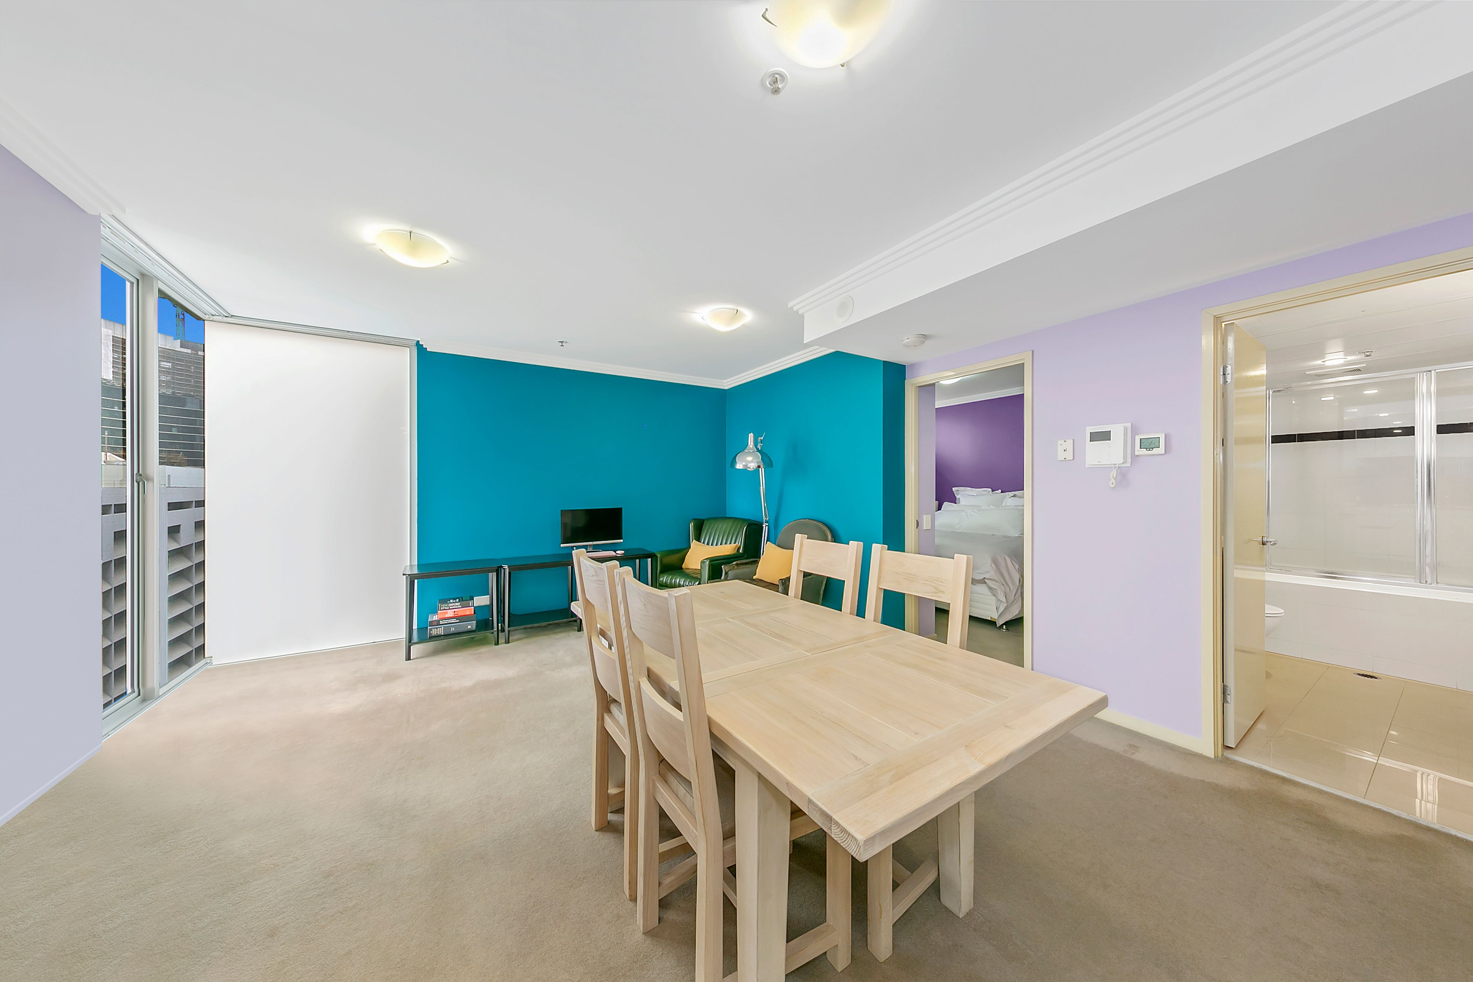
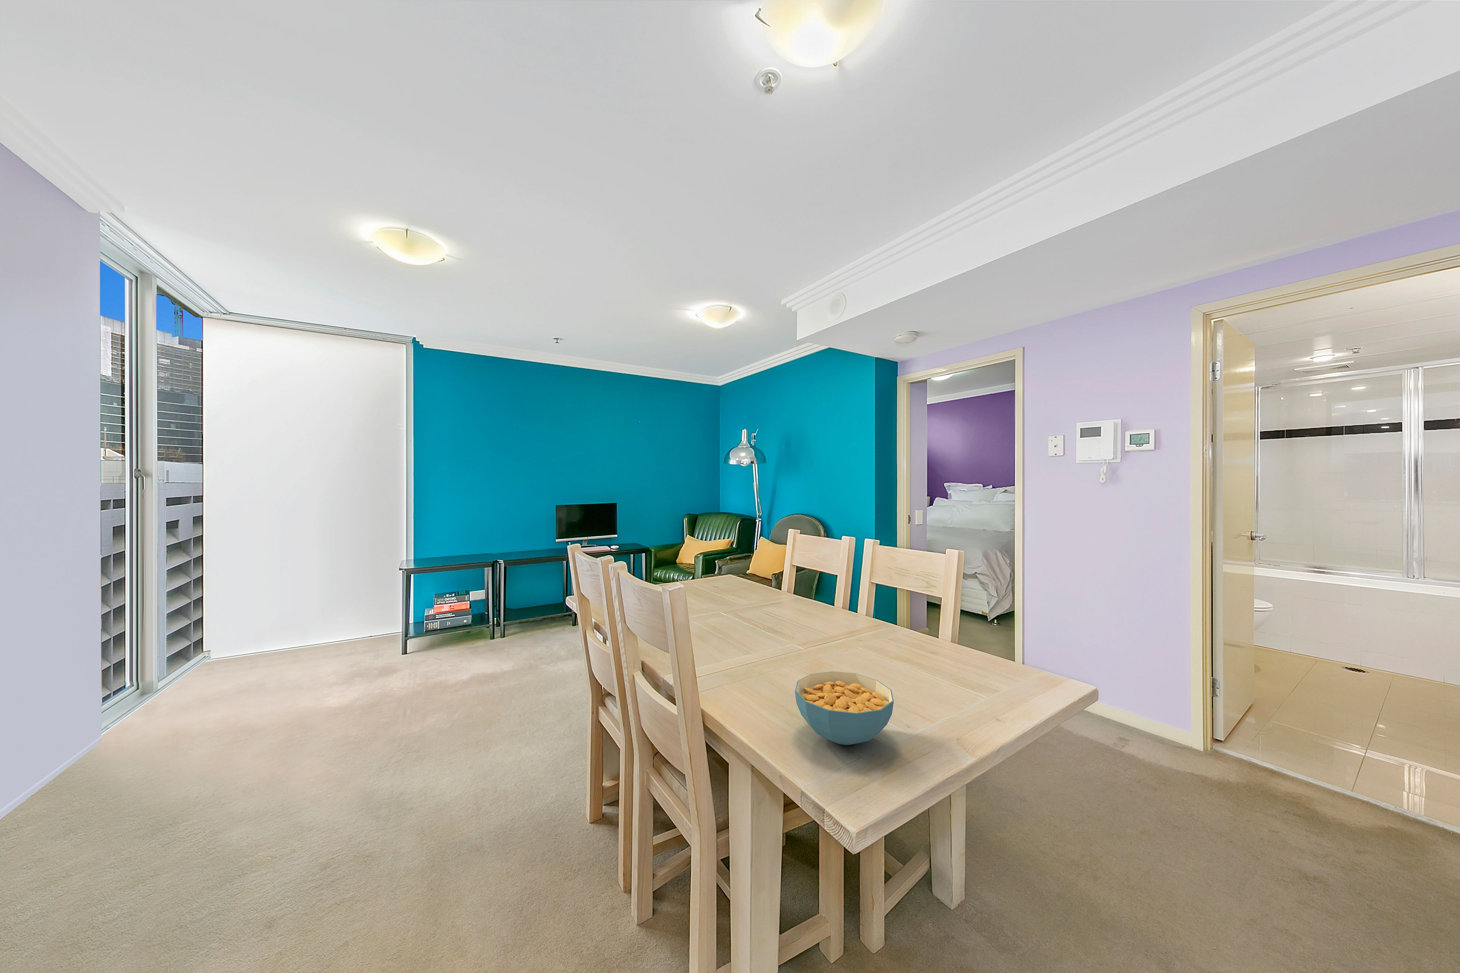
+ cereal bowl (843, 713)
